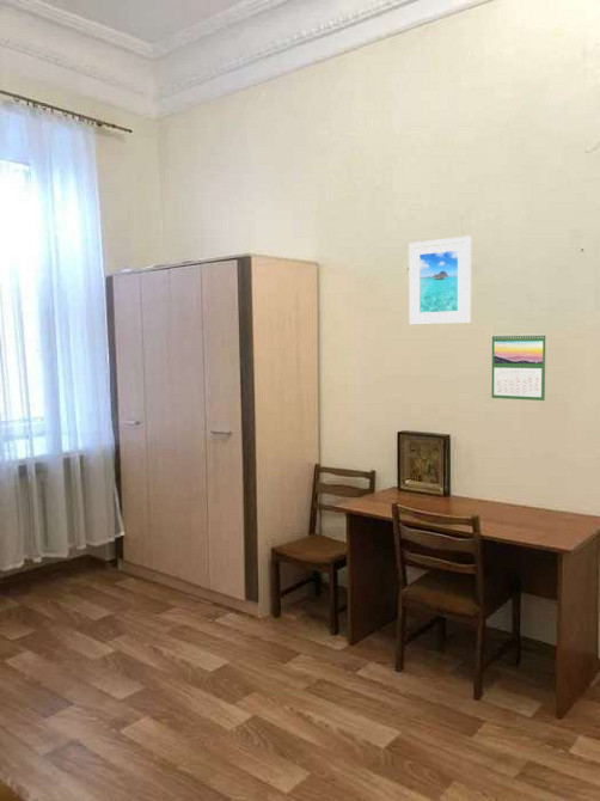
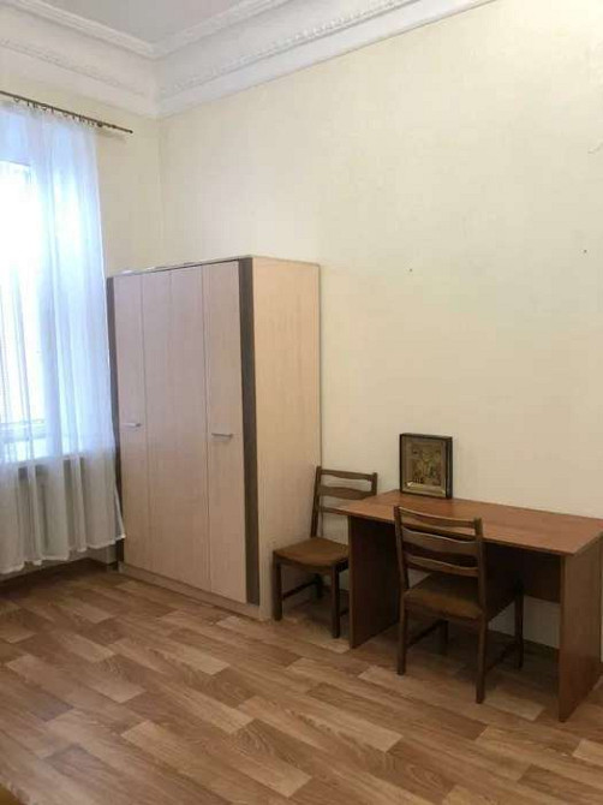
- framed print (439, 282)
- calendar (518, 366)
